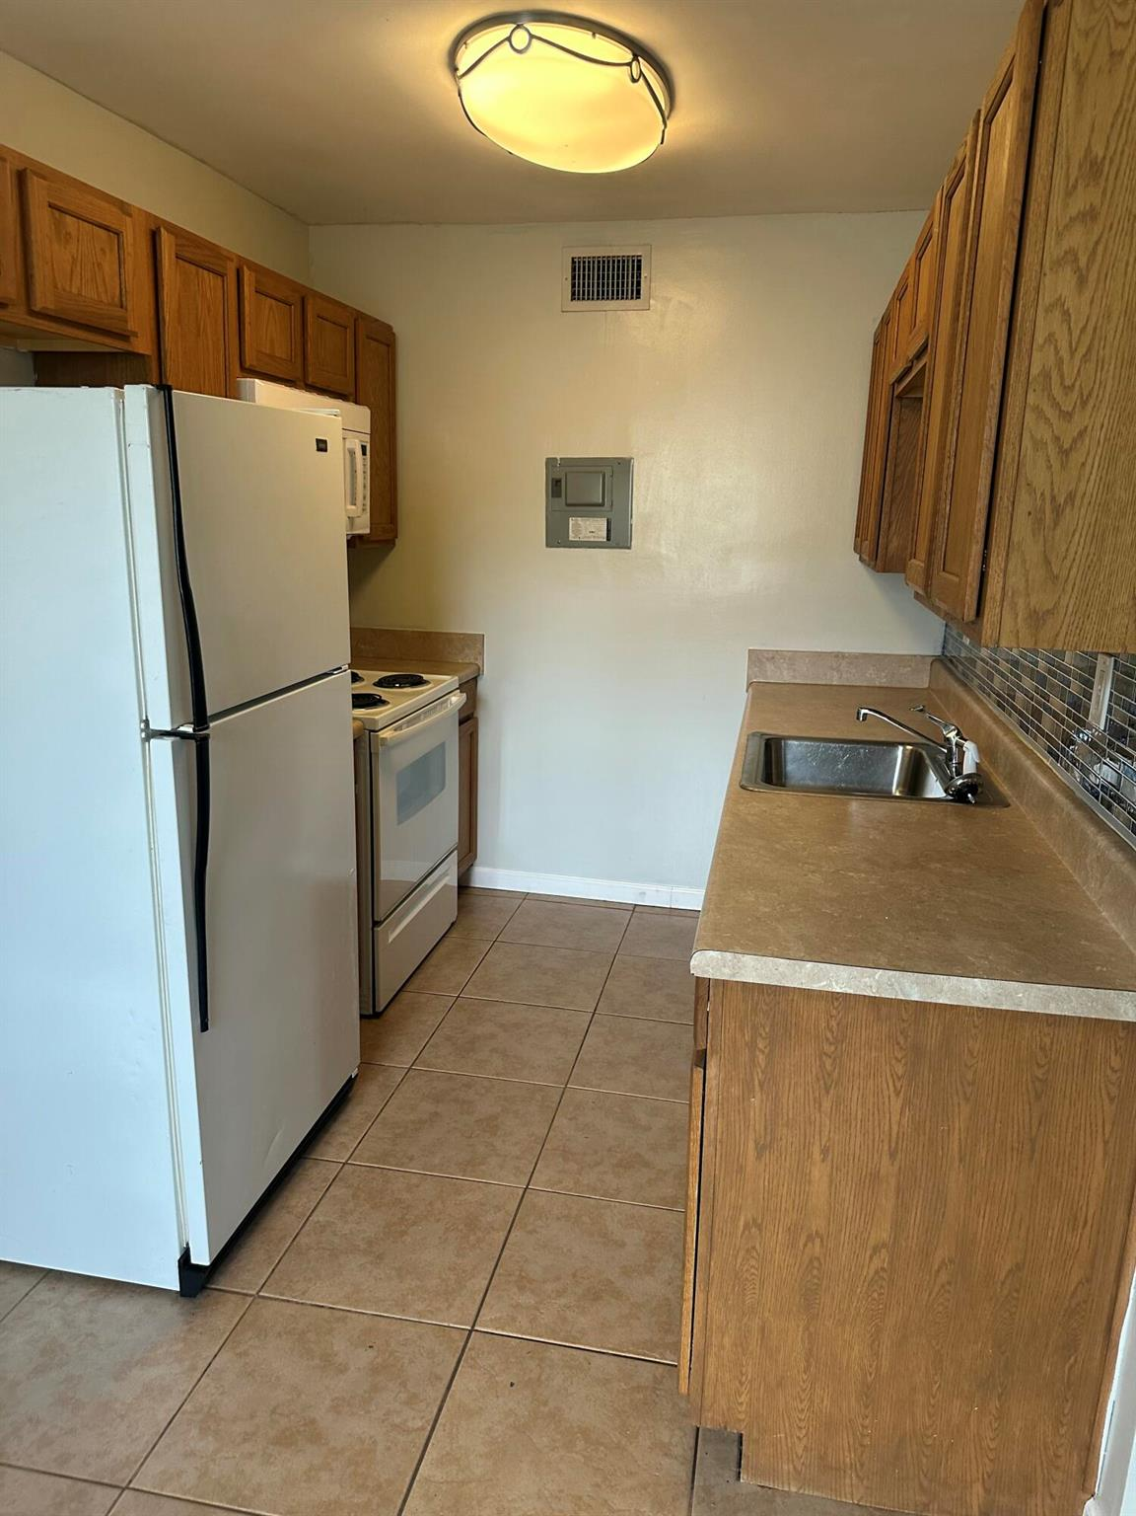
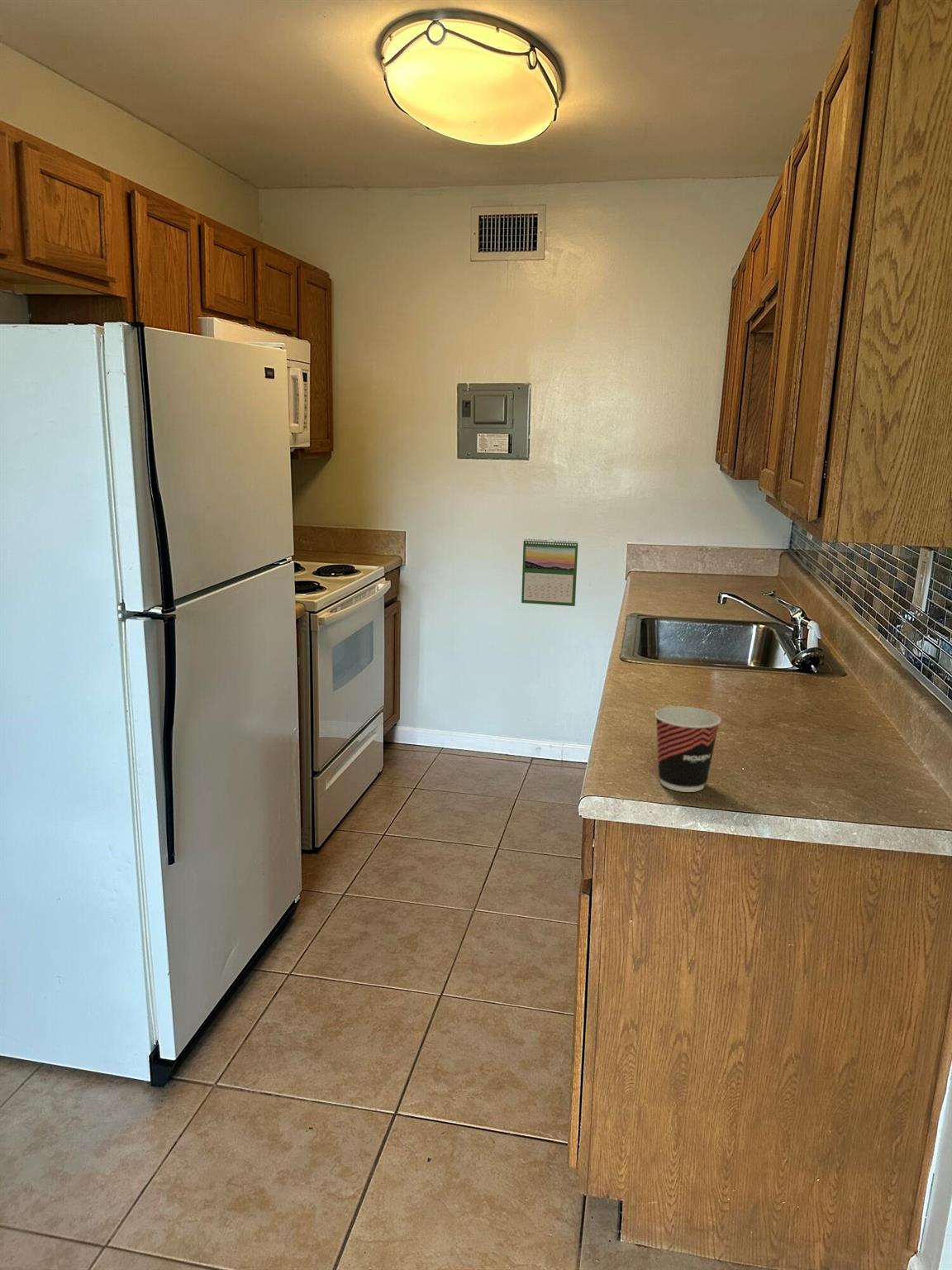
+ cup (684, 750)
+ calendar (549, 571)
